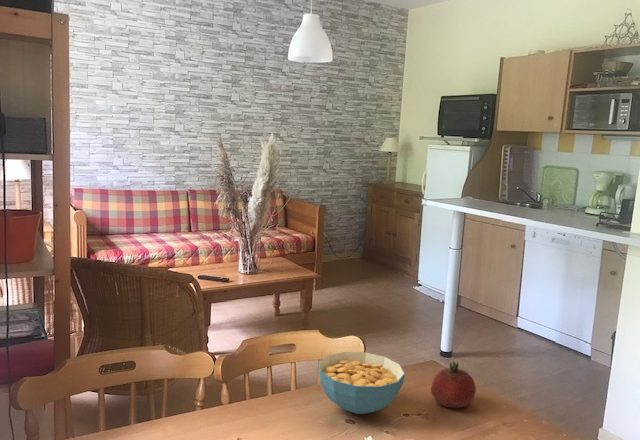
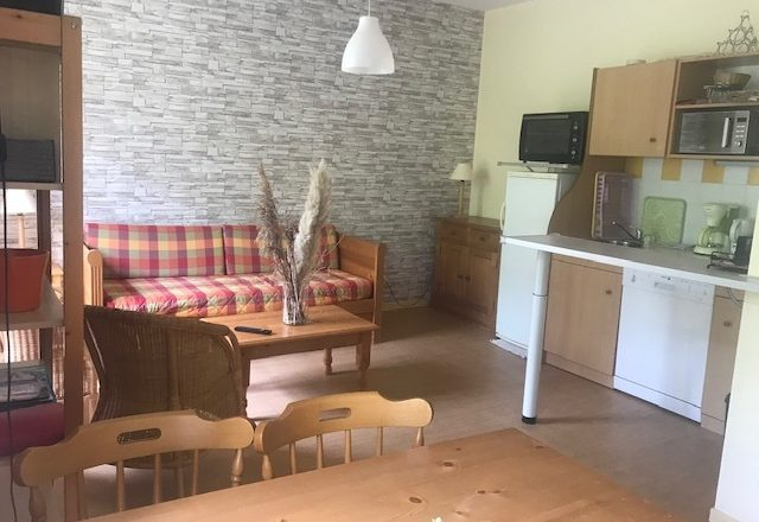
- cereal bowl (359, 388)
- fruit (453, 381)
